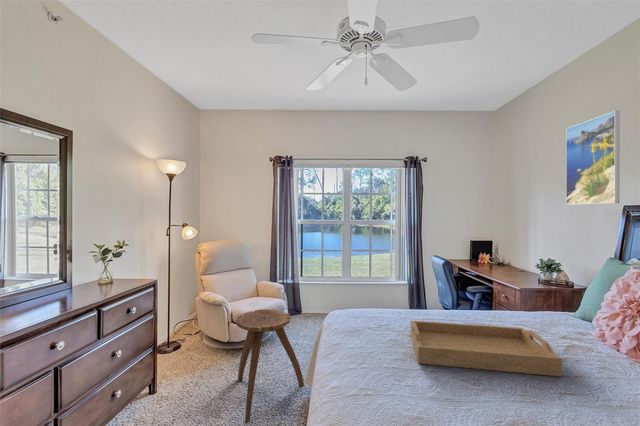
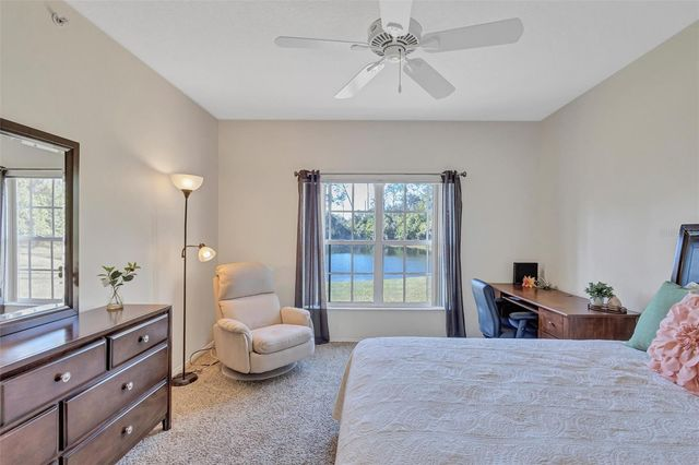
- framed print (590, 162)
- serving tray (474, 341)
- stool (256, 358)
